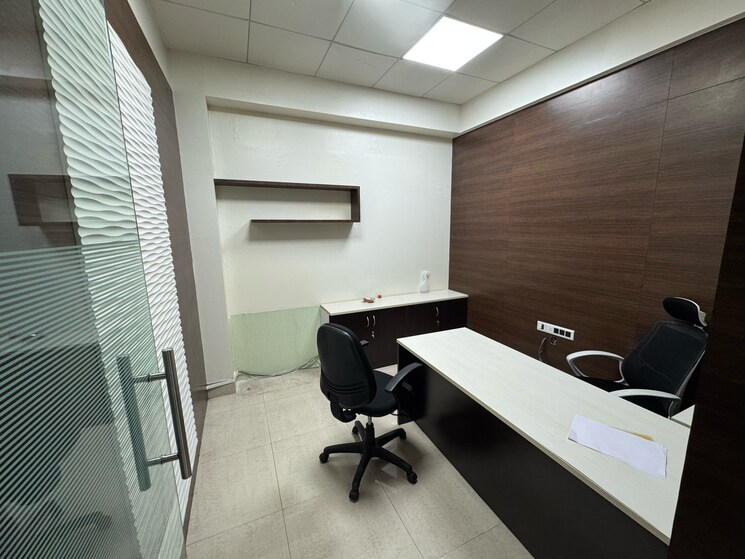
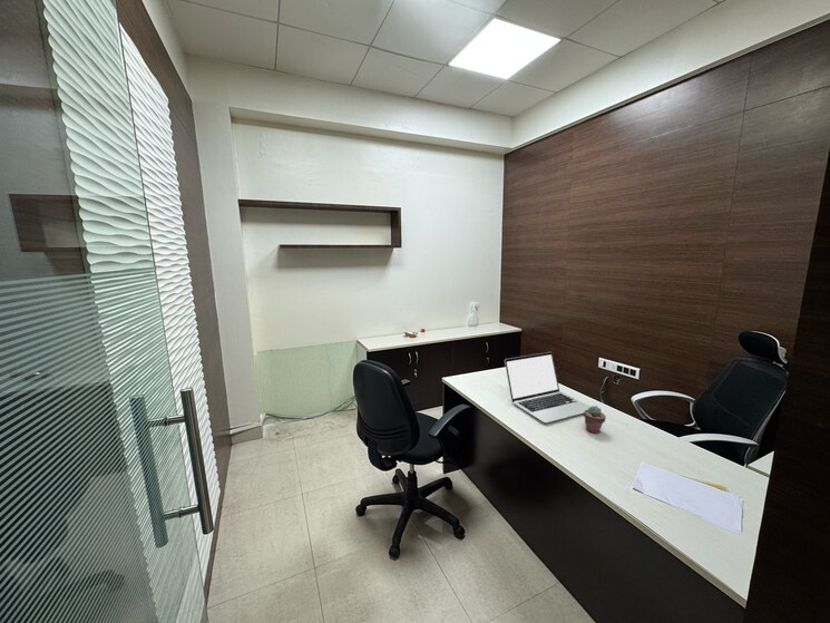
+ potted succulent (594, 418)
+ laptop (548, 383)
